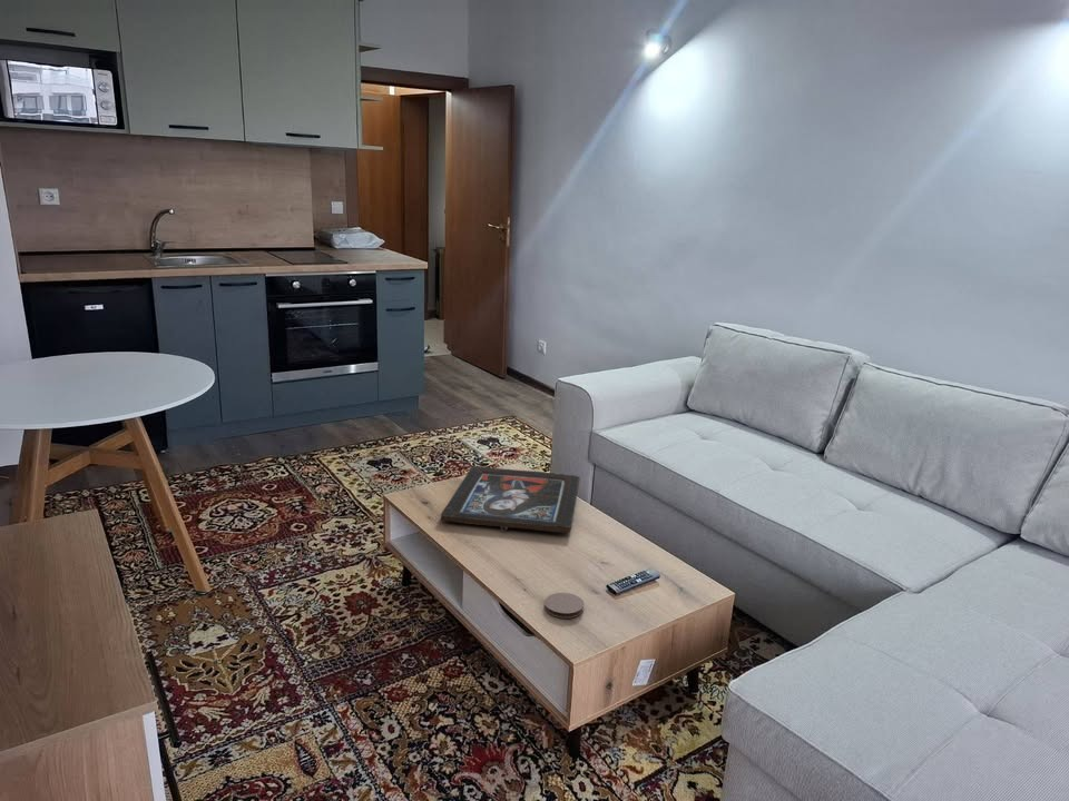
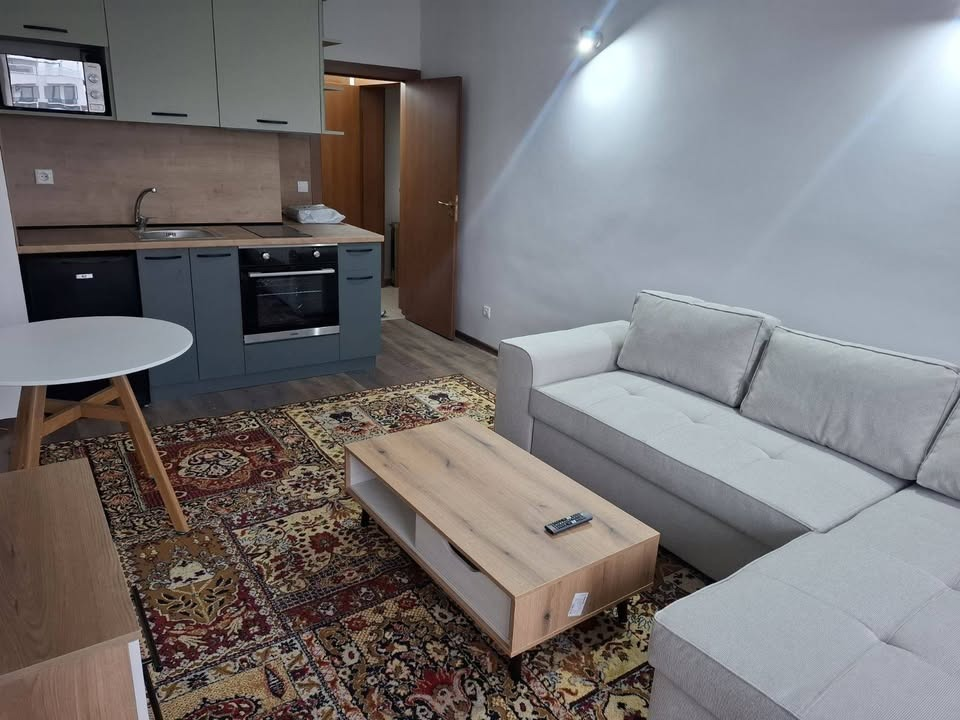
- coaster (563, 604)
- religious icon (514, 497)
